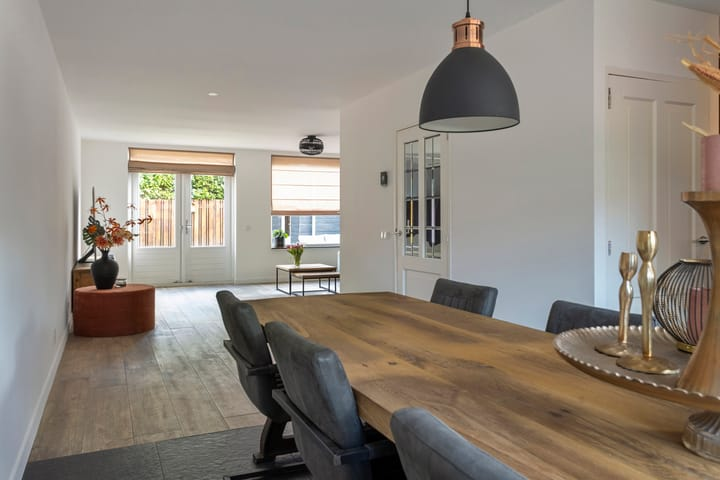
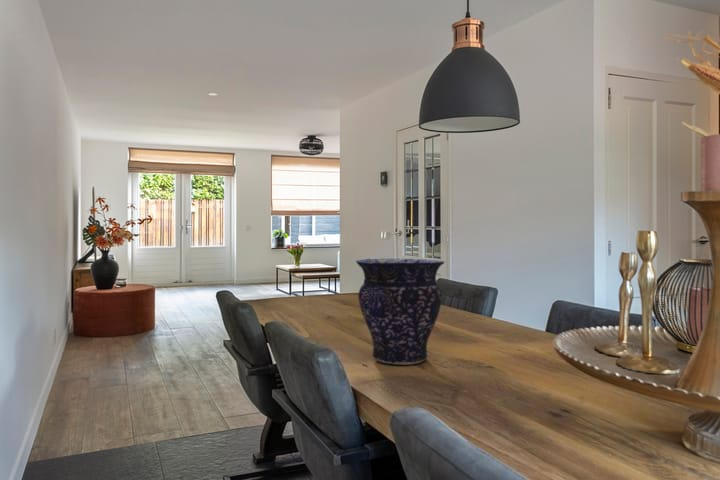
+ vase (400, 309)
